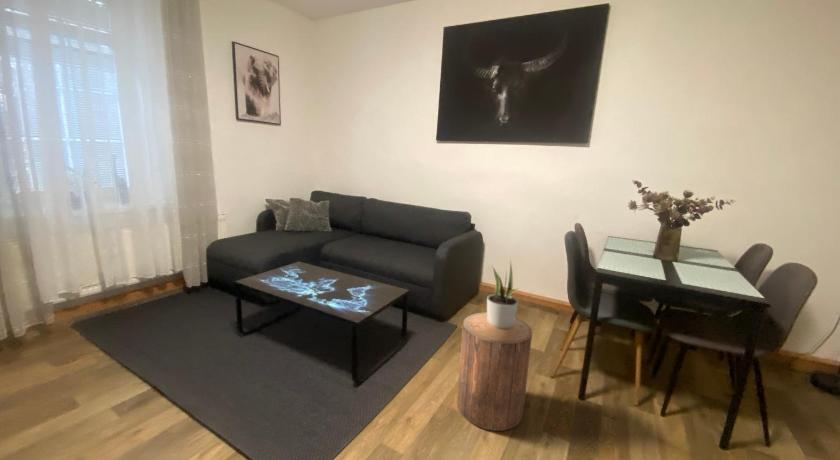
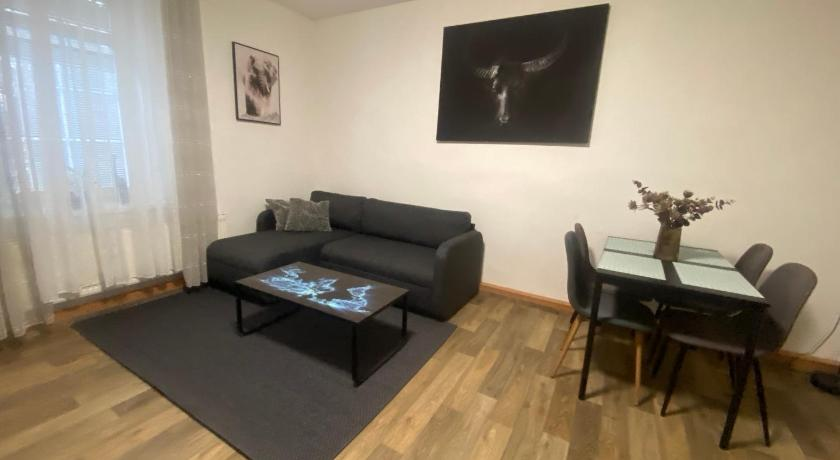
- stool (493, 367)
- potted plant (502, 290)
